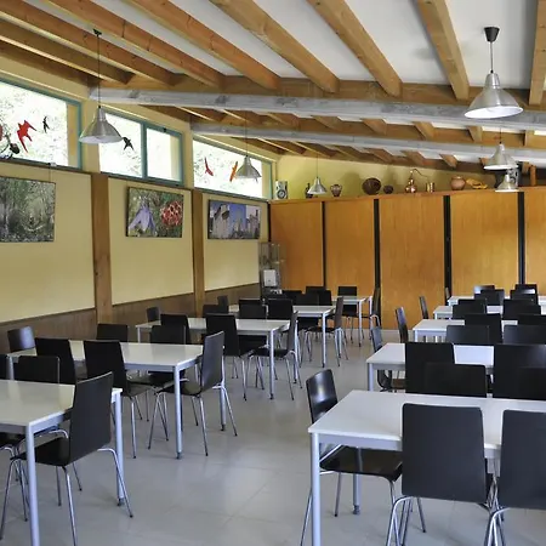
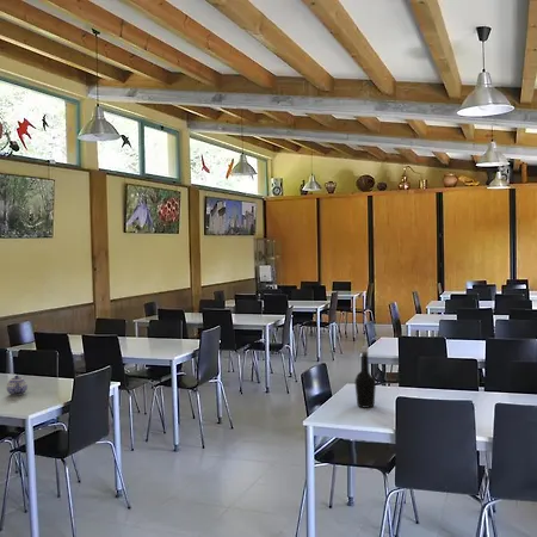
+ bottle (365, 376)
+ teapot (17, 384)
